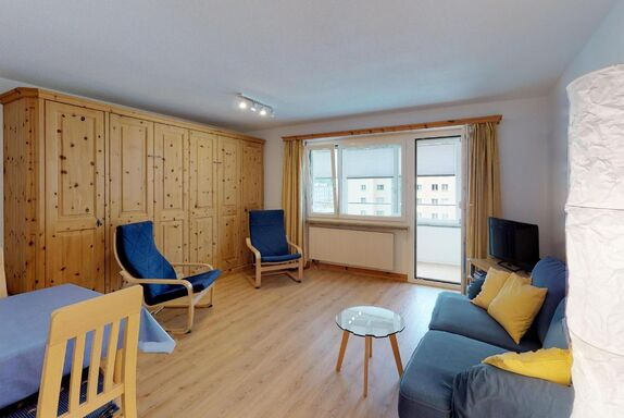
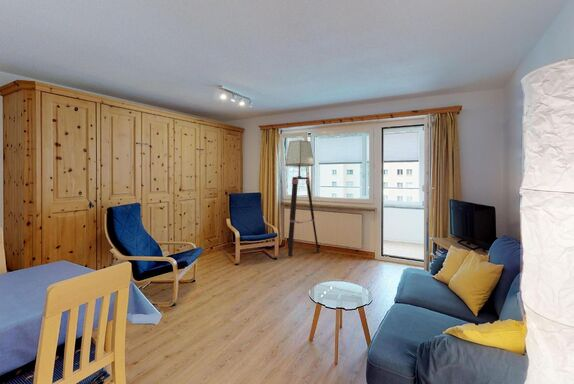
+ floor lamp (296, 196)
